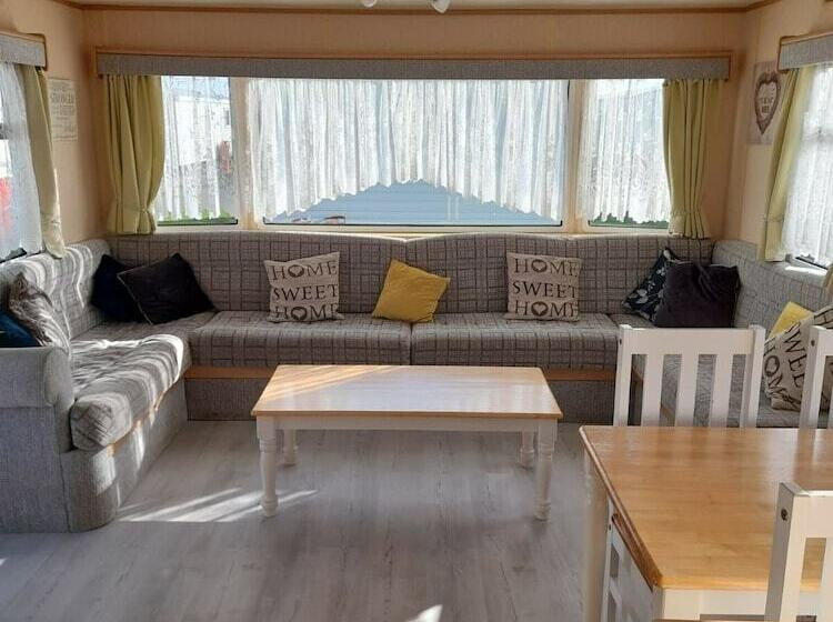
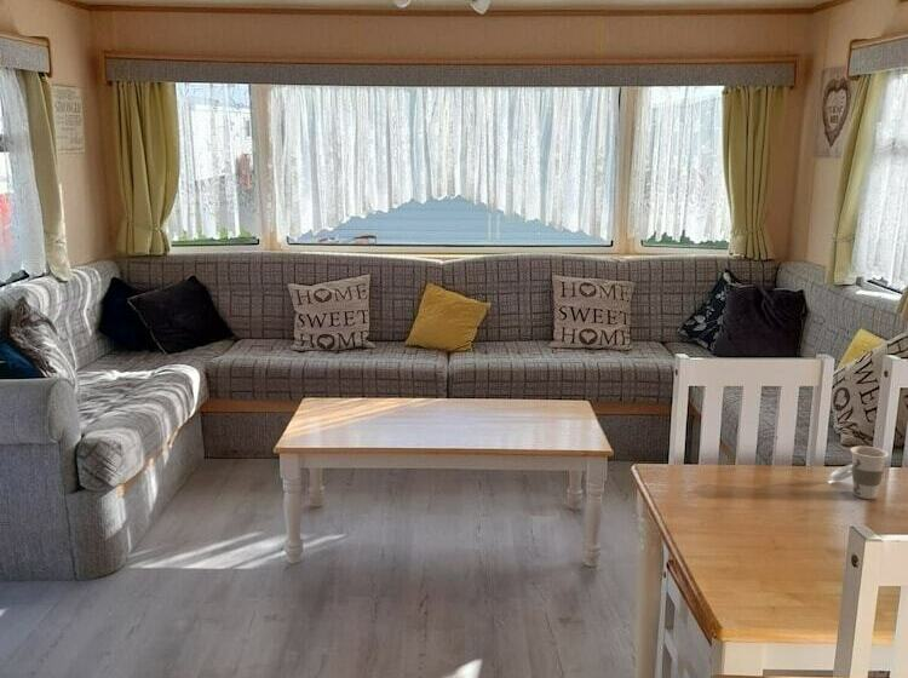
+ cup (857, 470)
